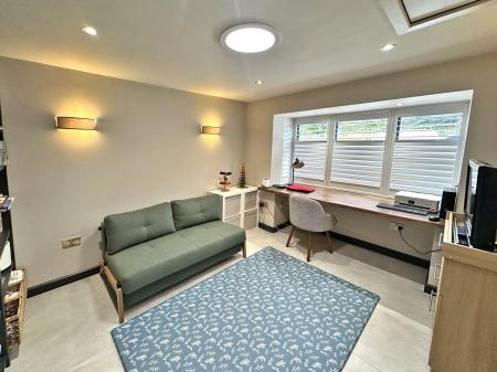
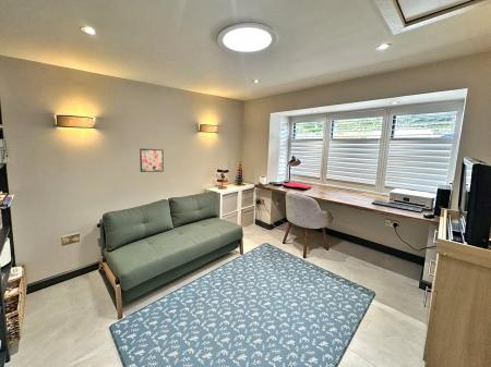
+ wall art (152, 160)
